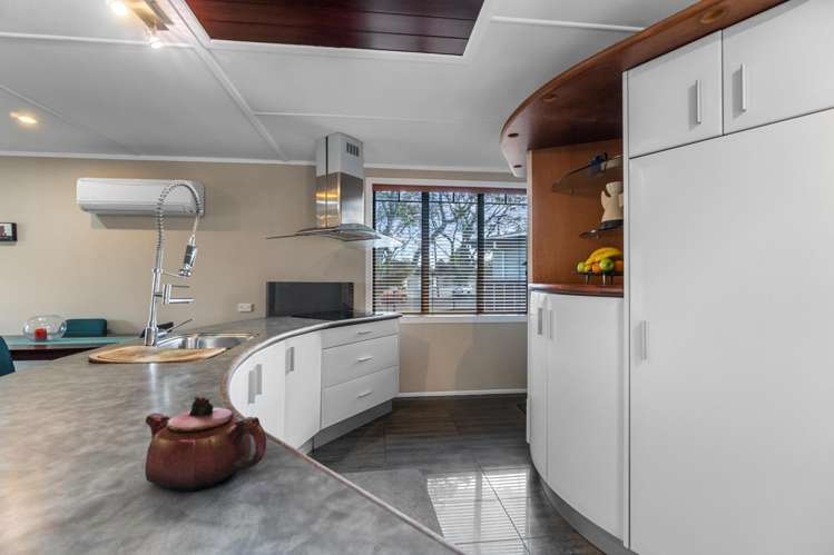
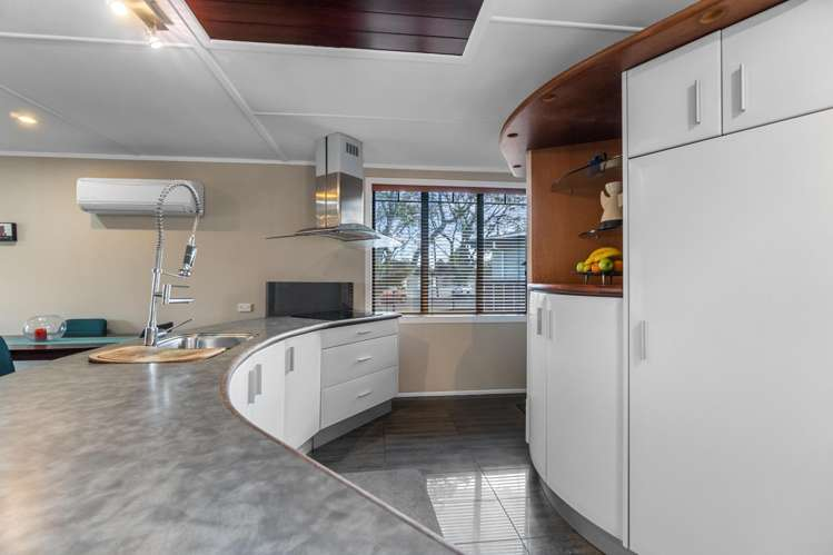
- teapot (203, 435)
